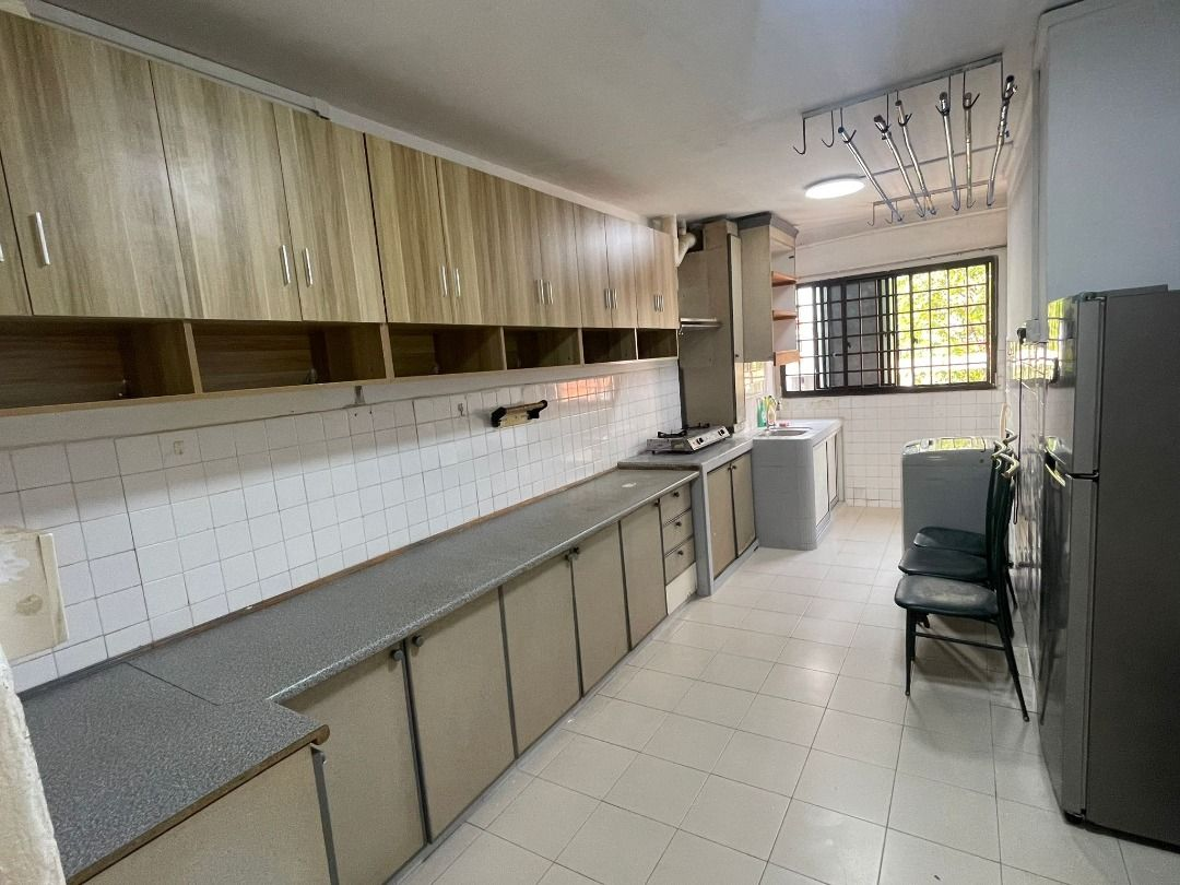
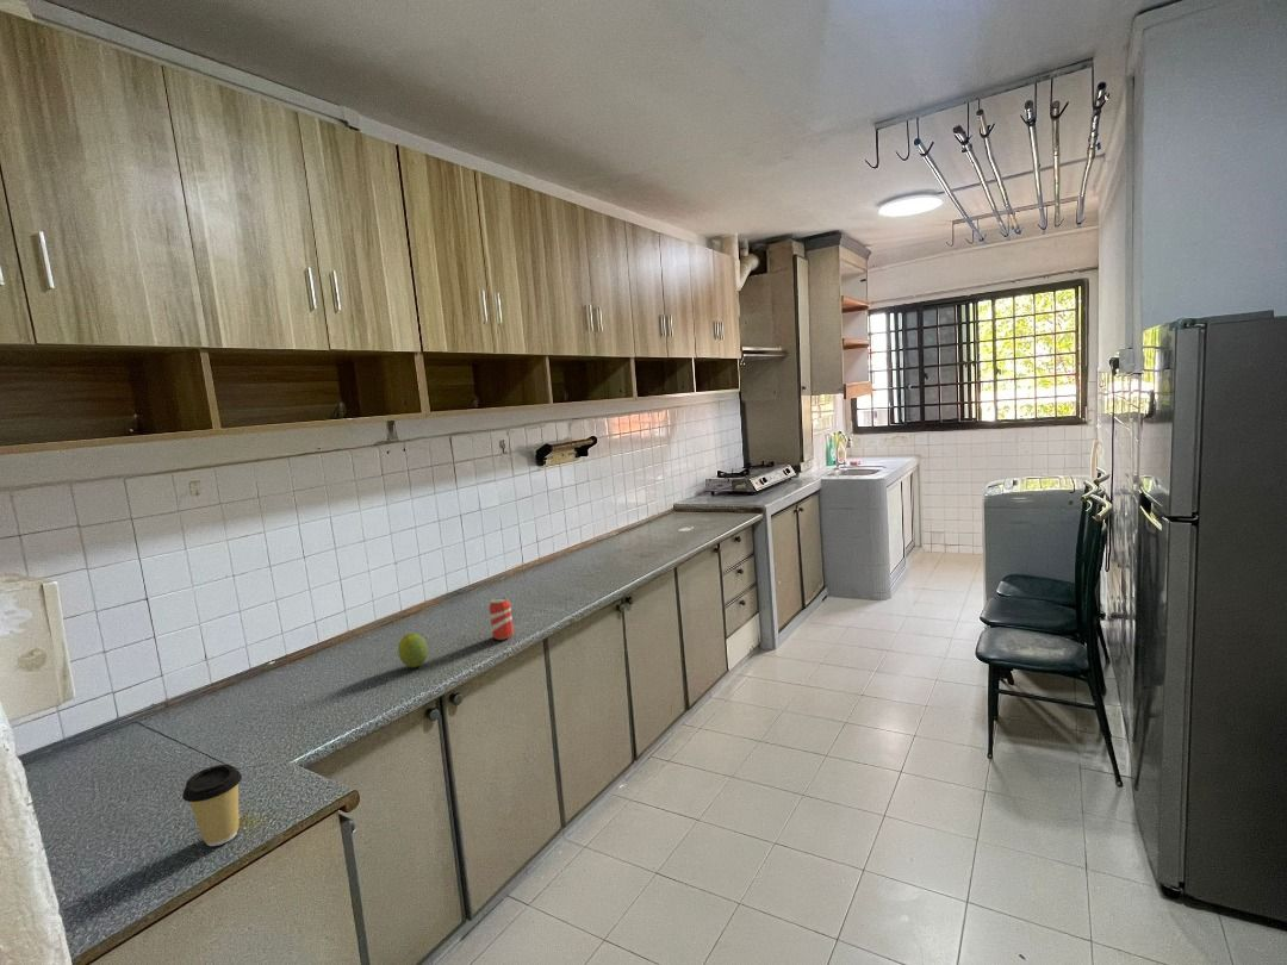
+ coffee cup (216, 807)
+ fruit (412, 649)
+ beverage can (500, 618)
